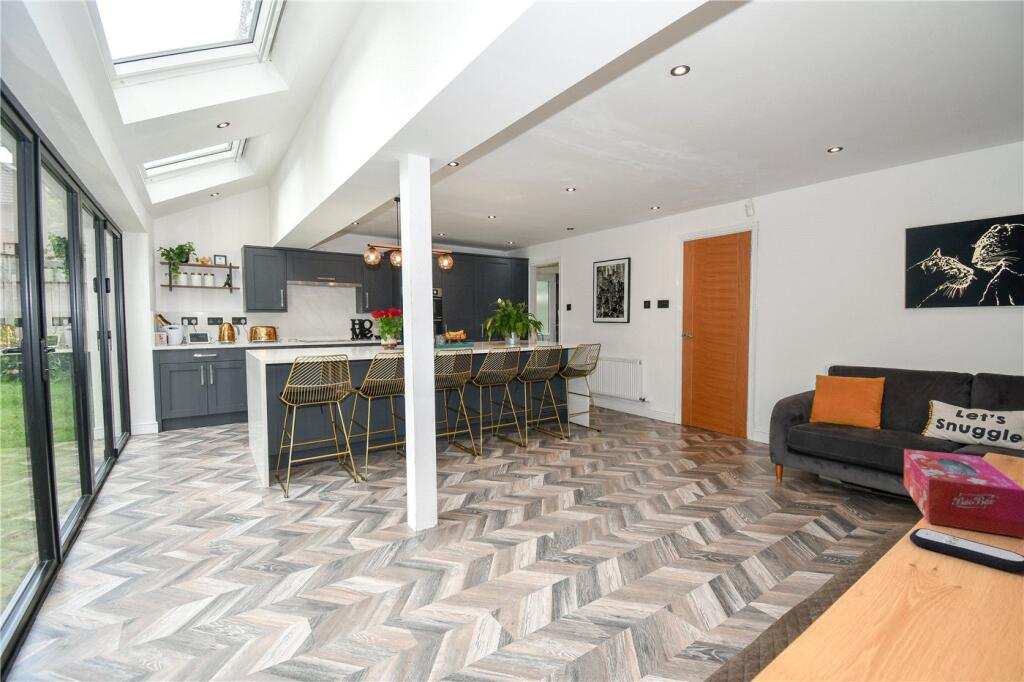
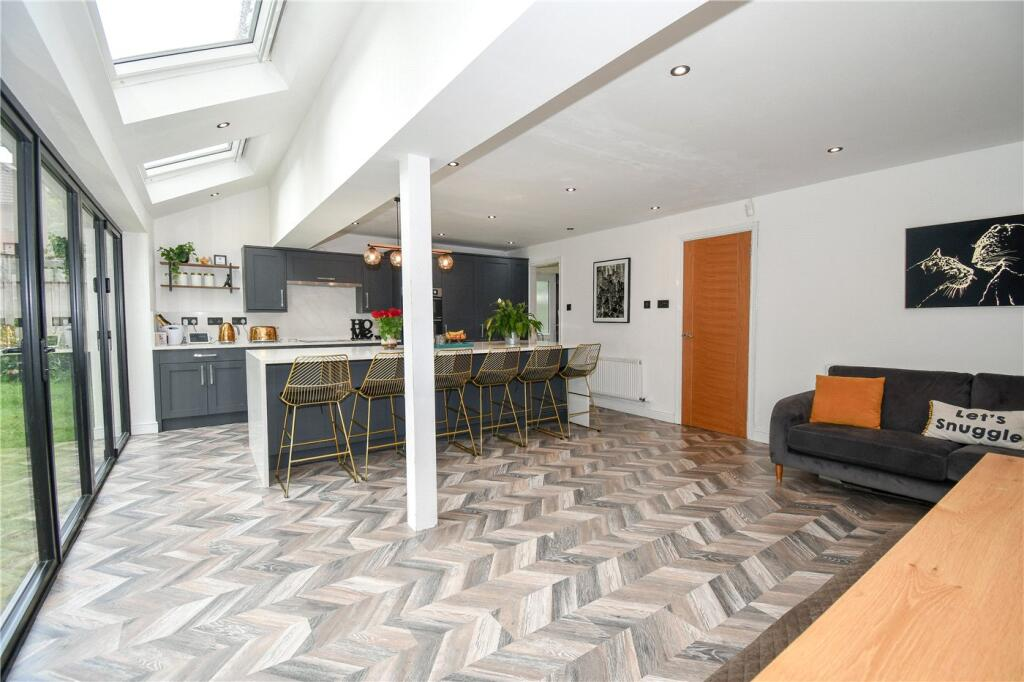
- tissue box (955, 487)
- remote control (966, 548)
